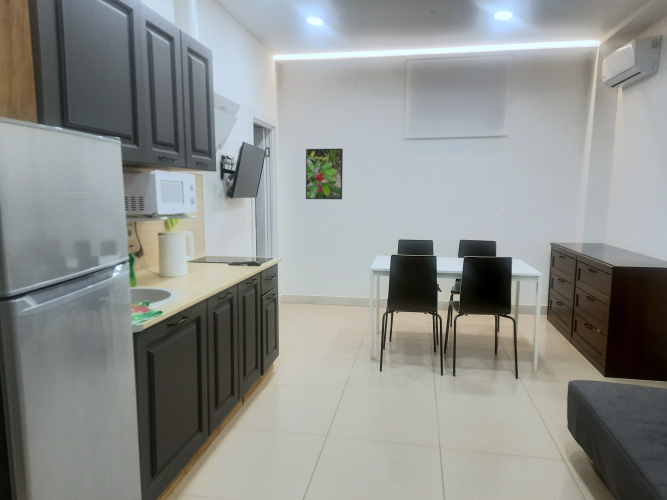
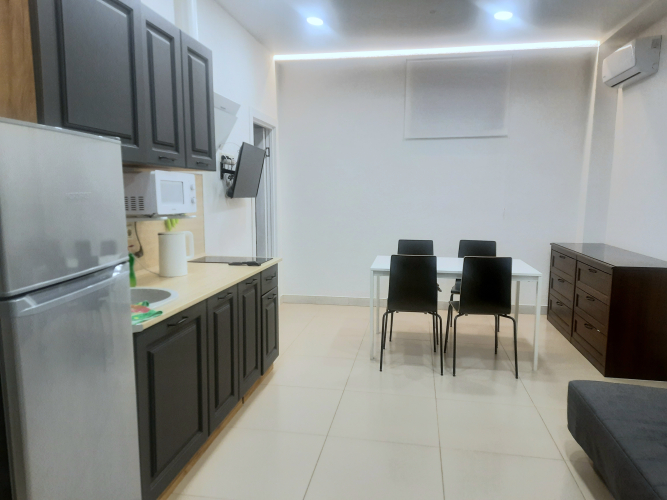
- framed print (324, 174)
